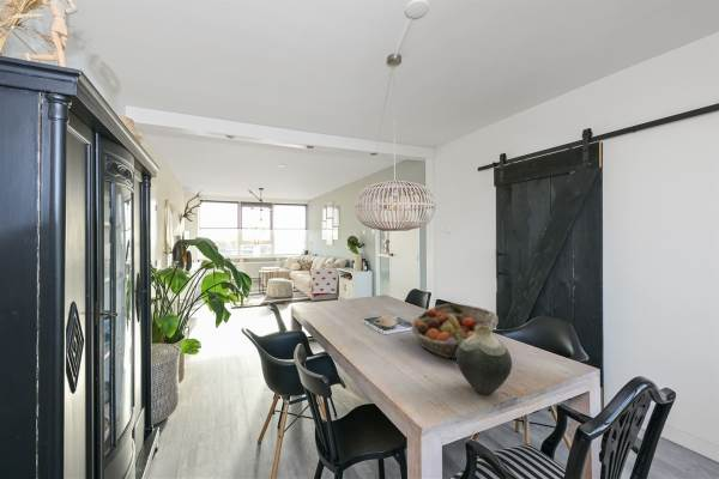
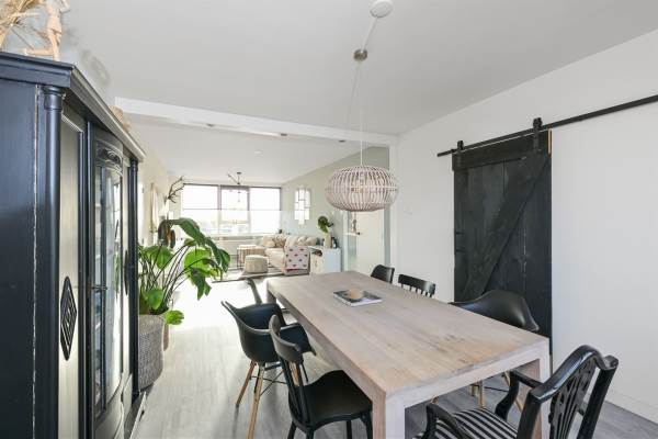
- vase (483, 359)
- fruit basket (452, 328)
